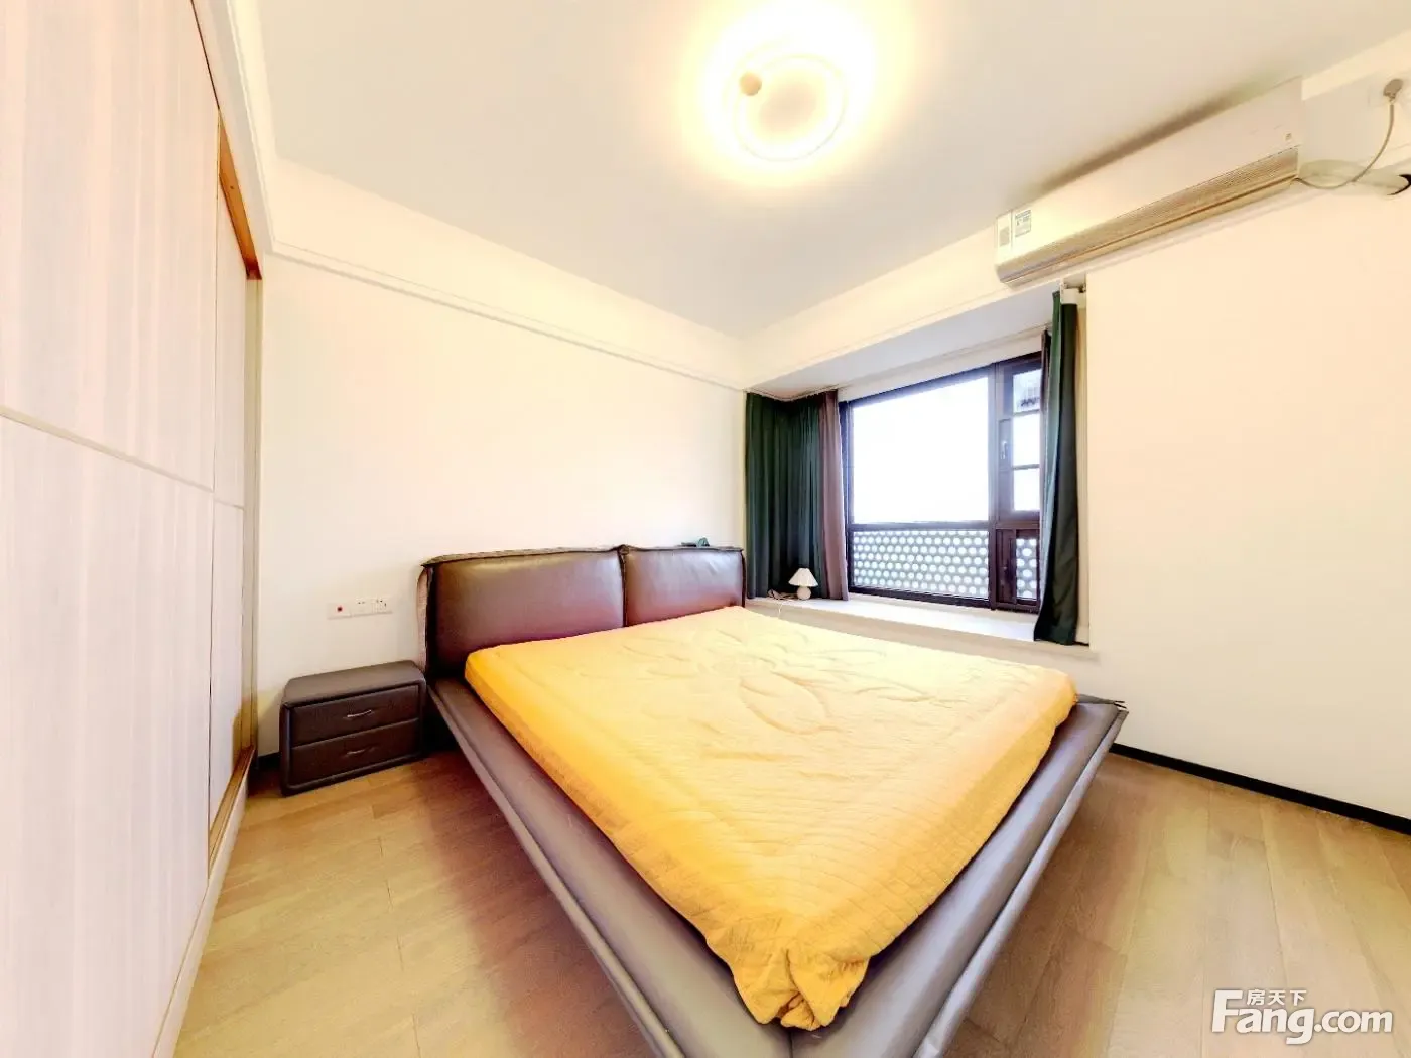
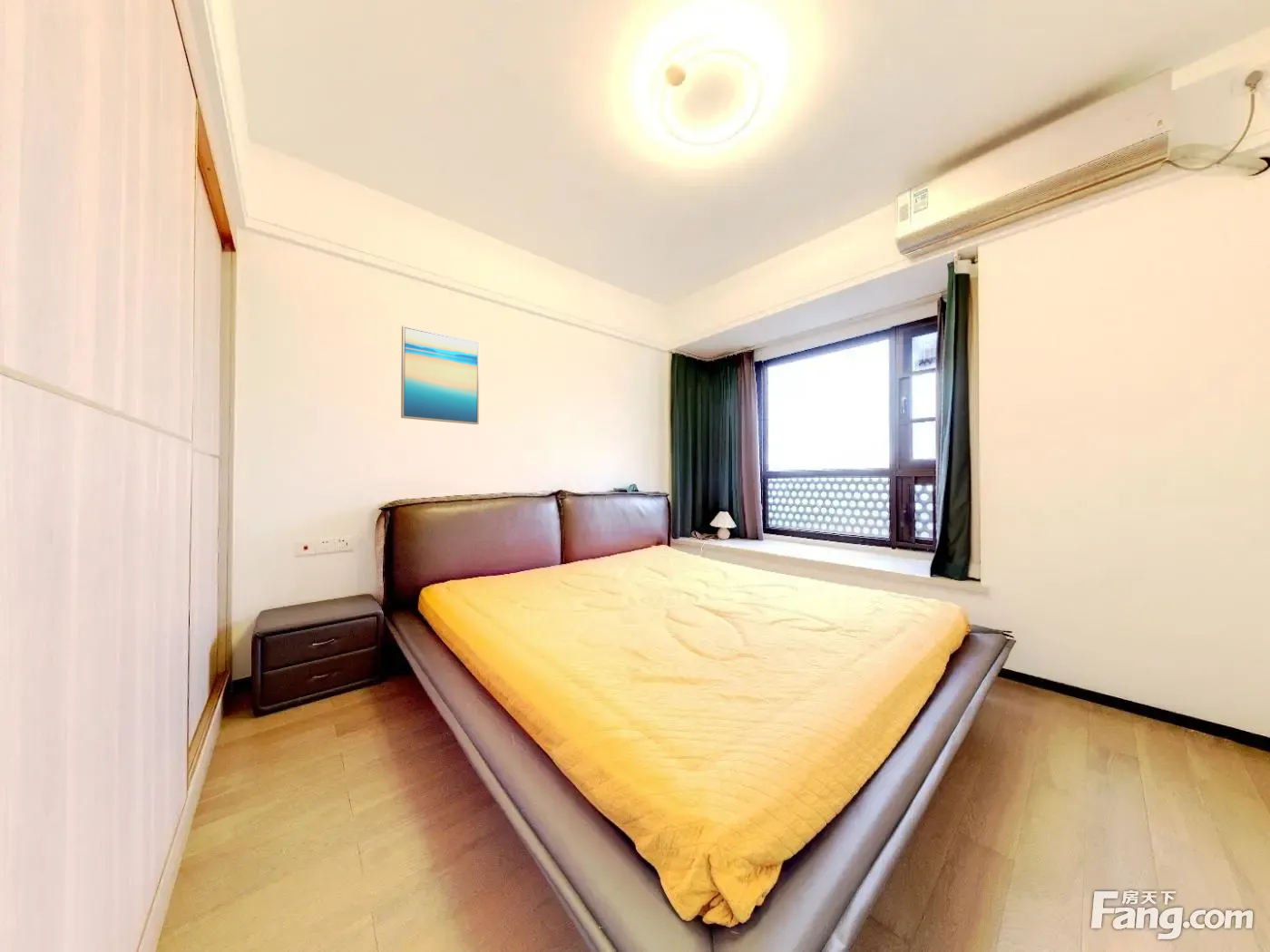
+ wall art (442, 377)
